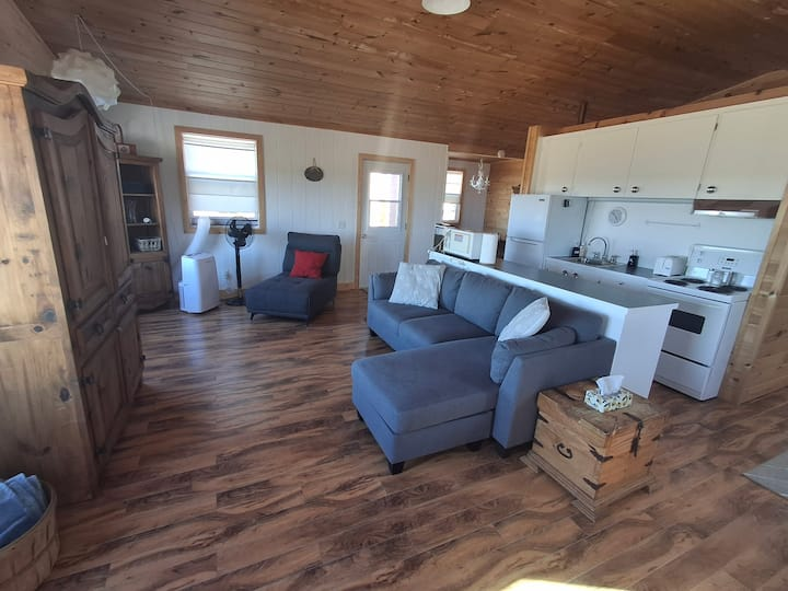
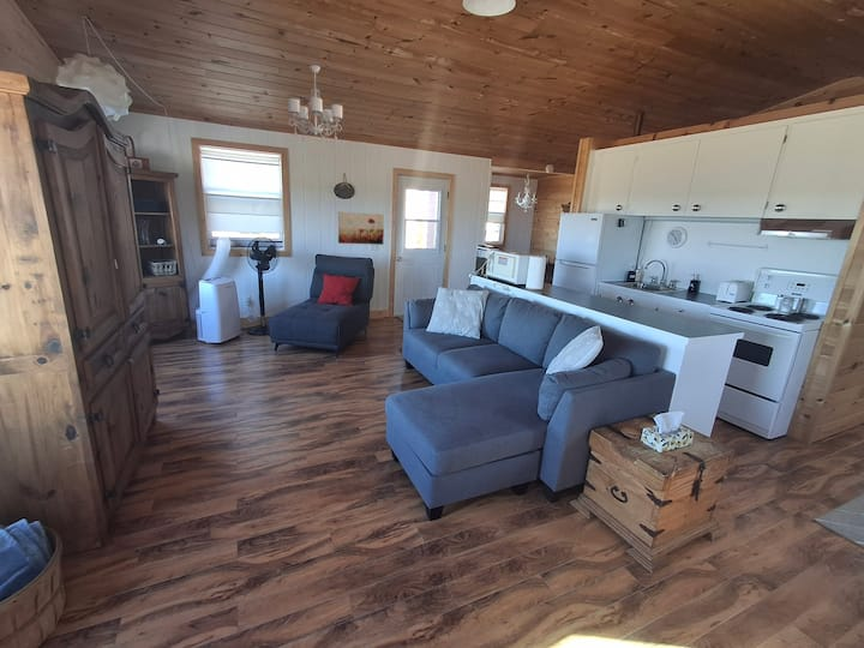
+ chandelier (316, 103)
+ wall art (361, 228)
